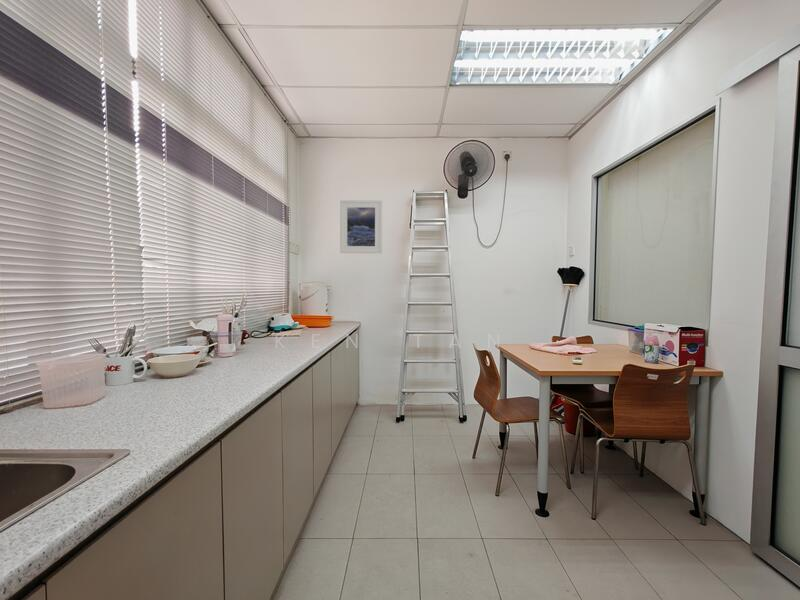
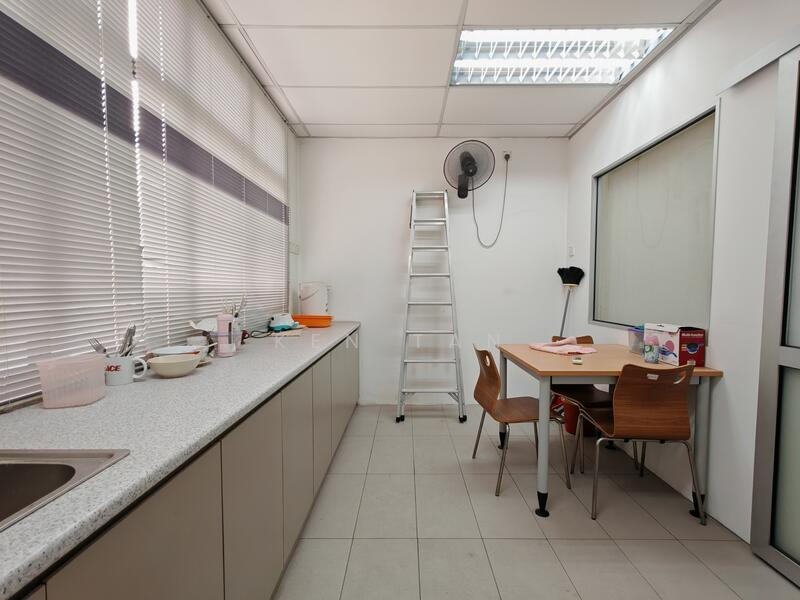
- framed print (361, 226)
